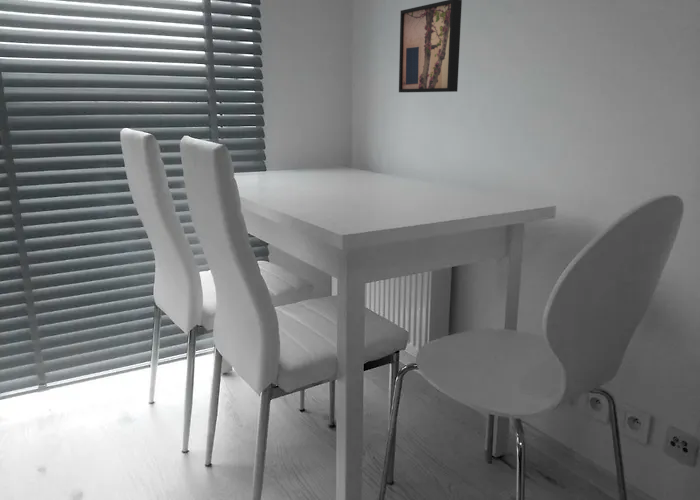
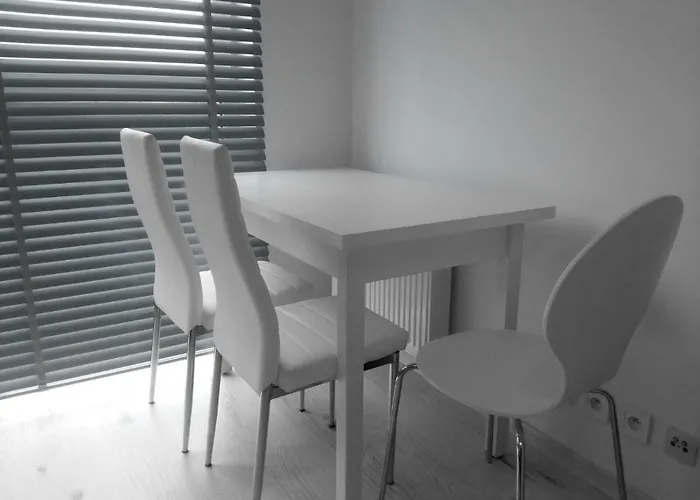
- wall art (427, 49)
